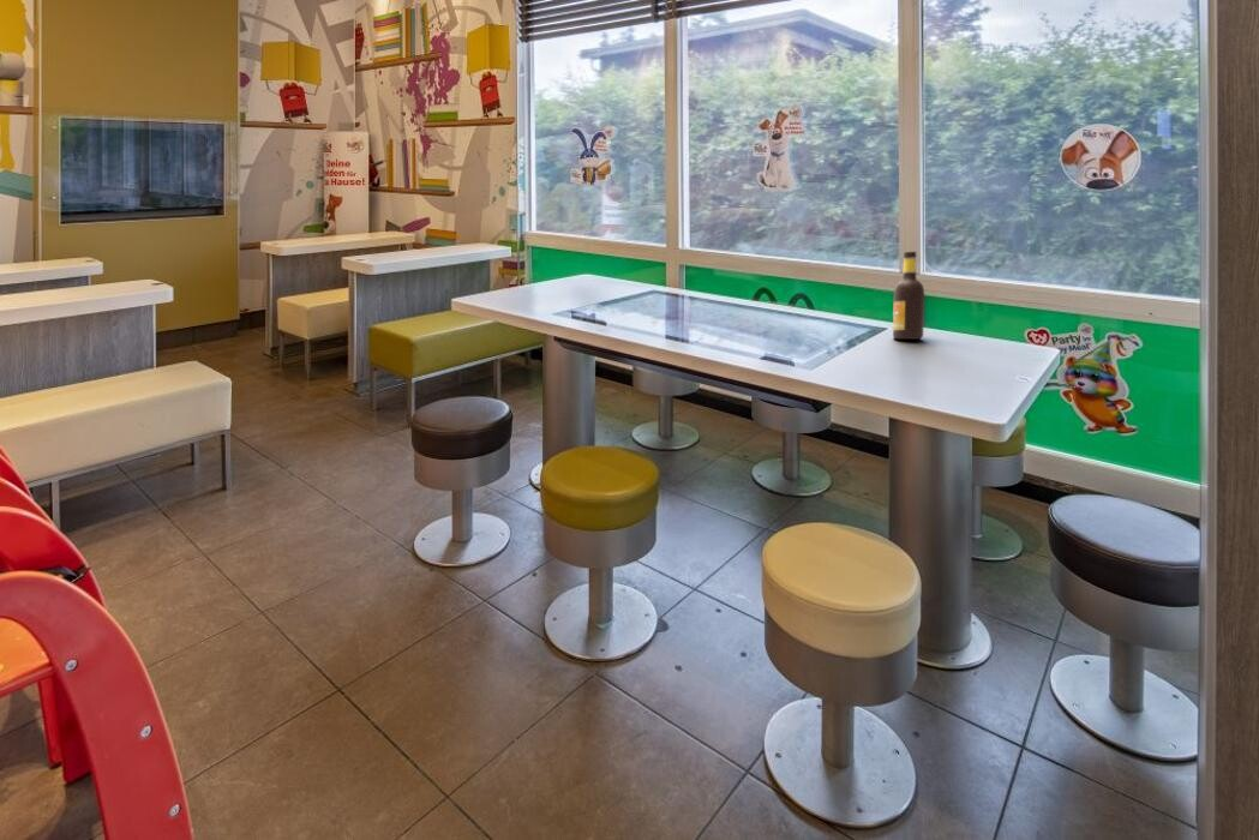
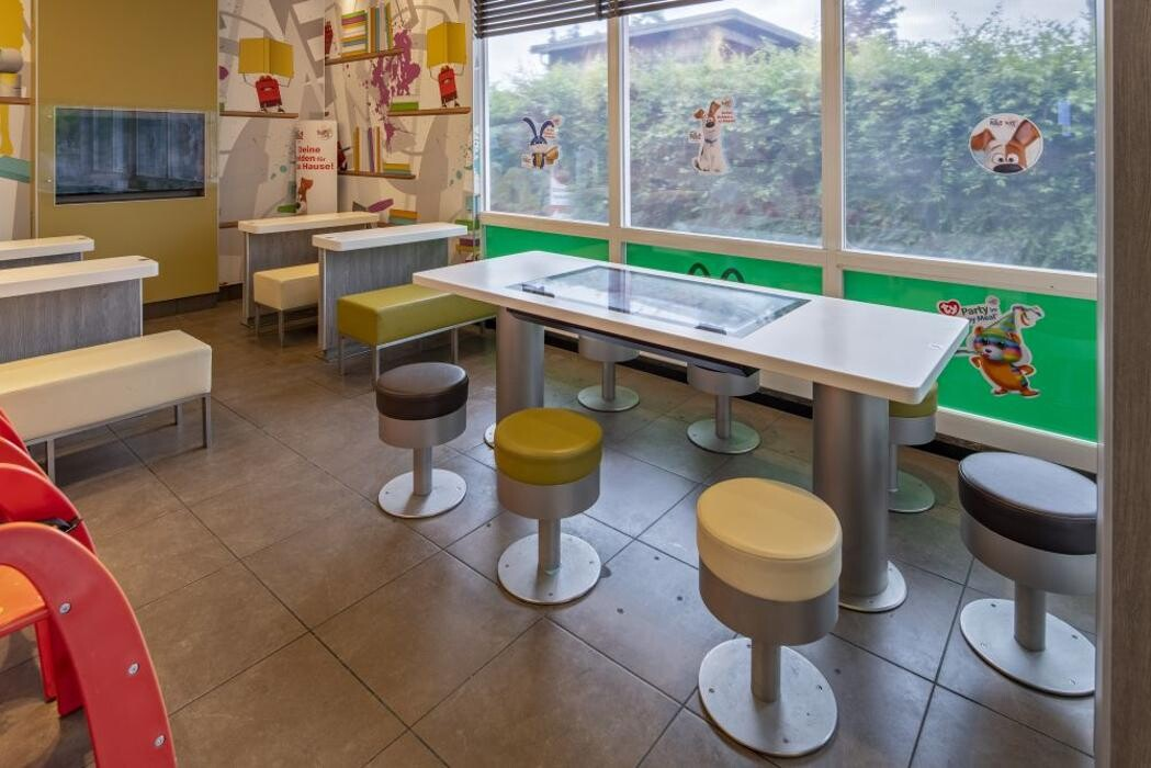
- soda bottle (909, 295)
